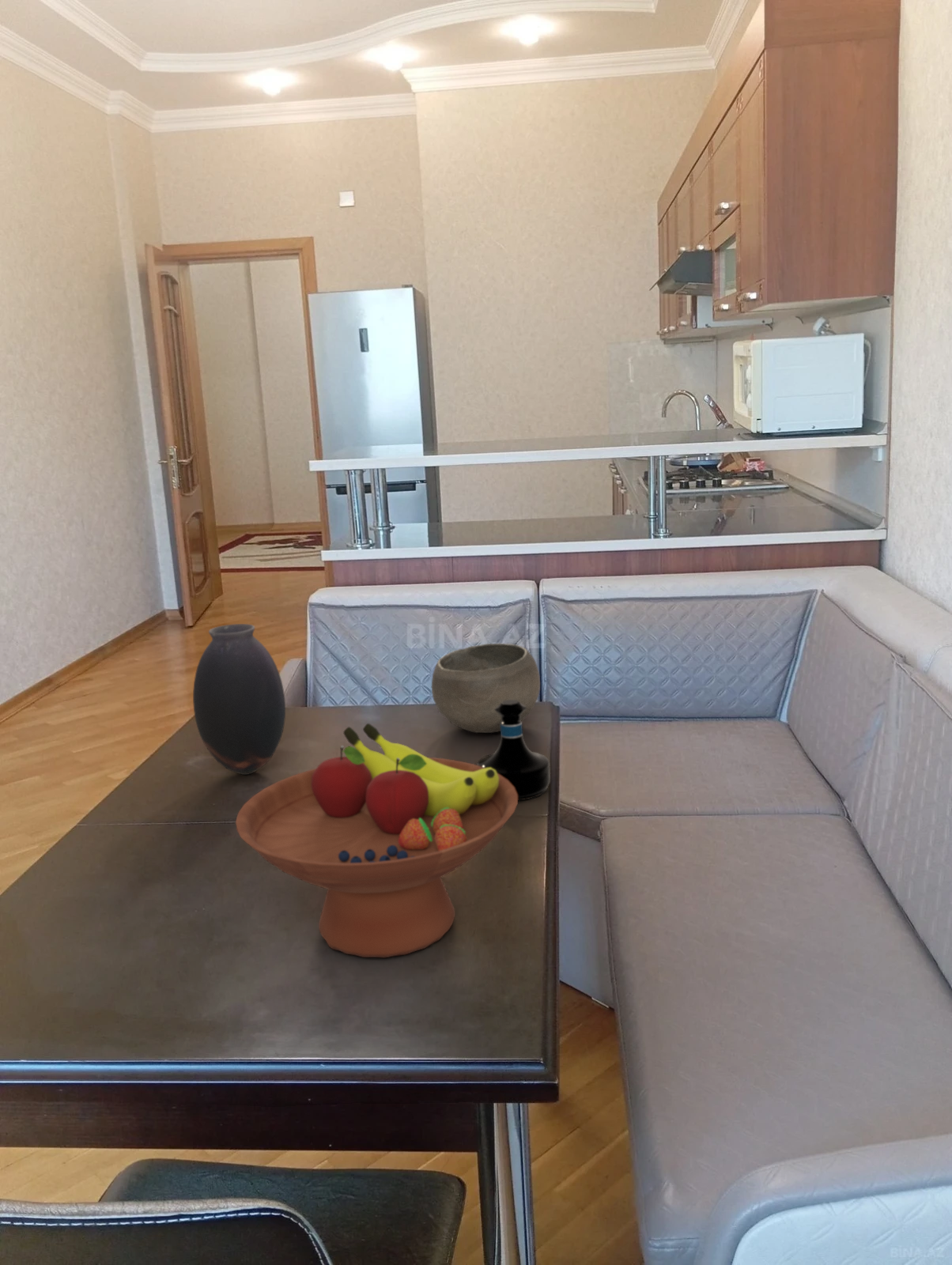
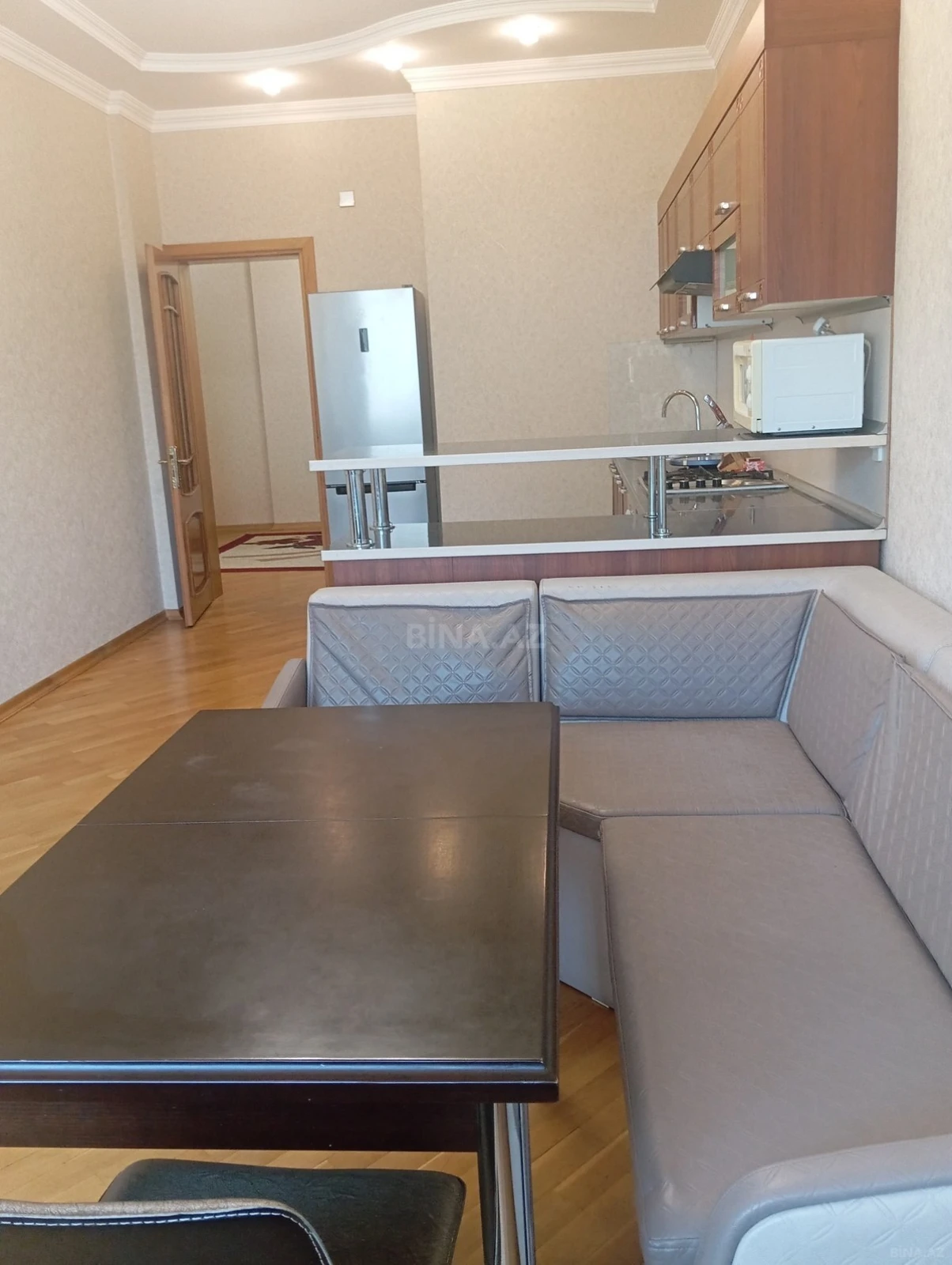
- vase (239, 701)
- fruit bowl (381, 841)
- tequila bottle (512, 746)
- bowl (486, 690)
